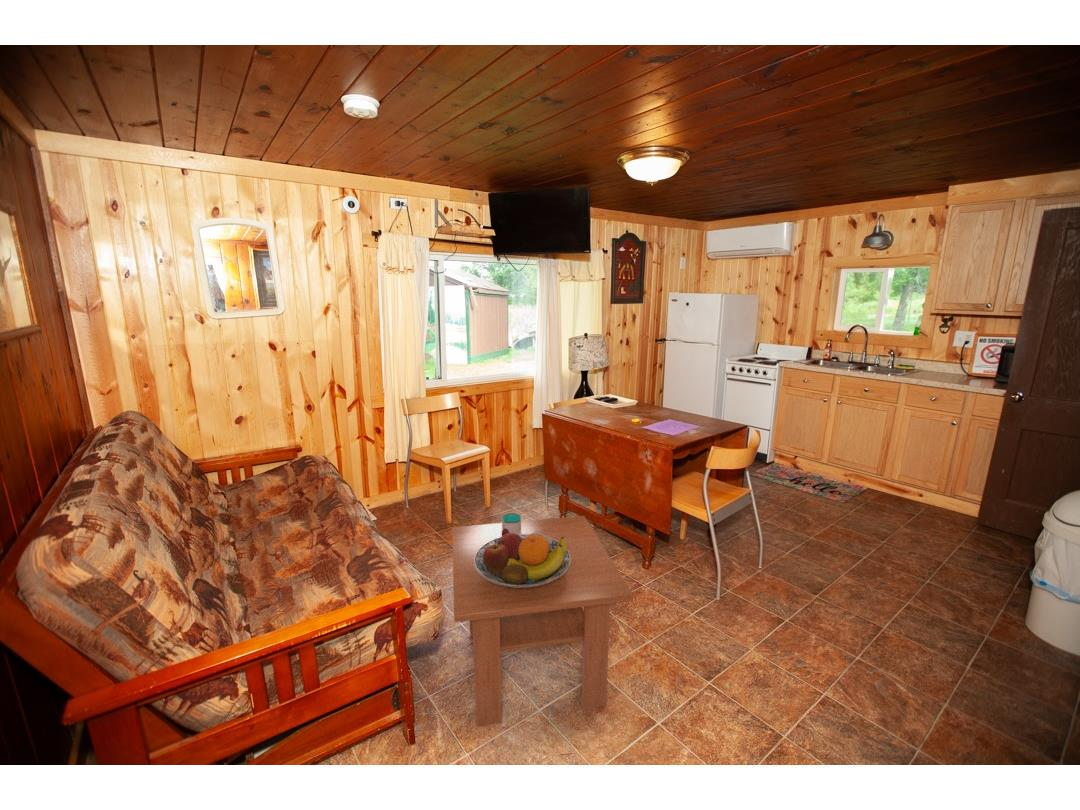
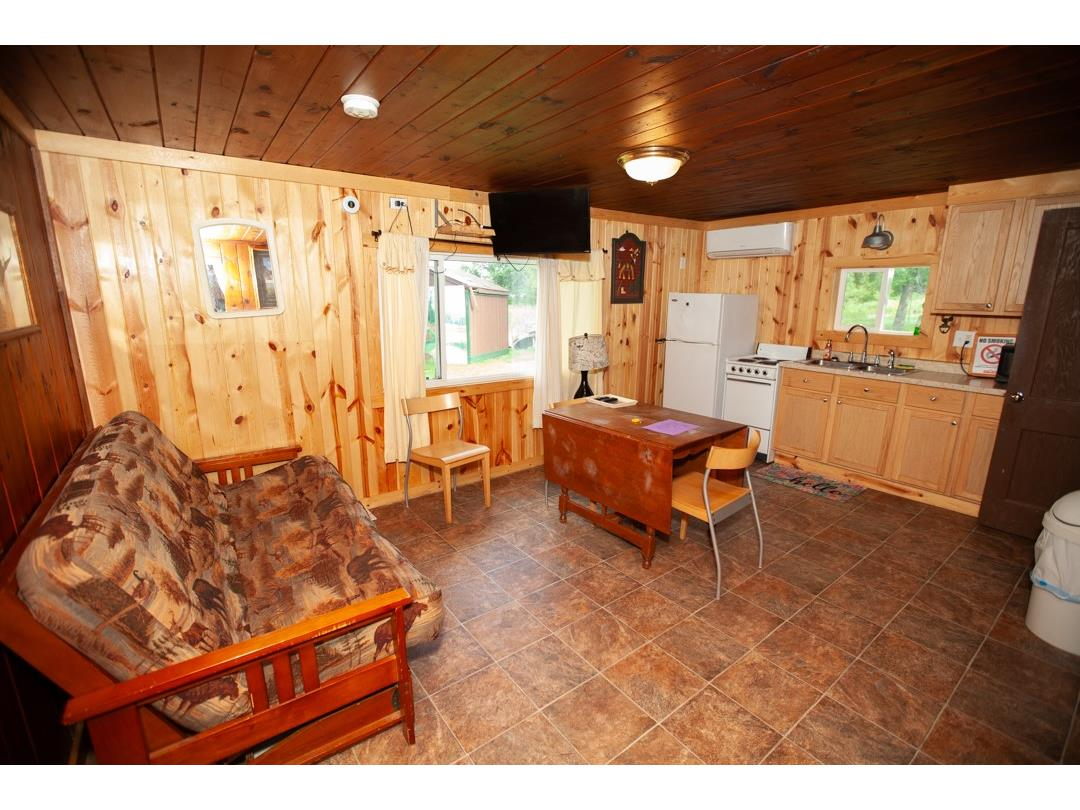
- coffee table (531, 613)
- mug (511, 524)
- fruit bowl (522, 553)
